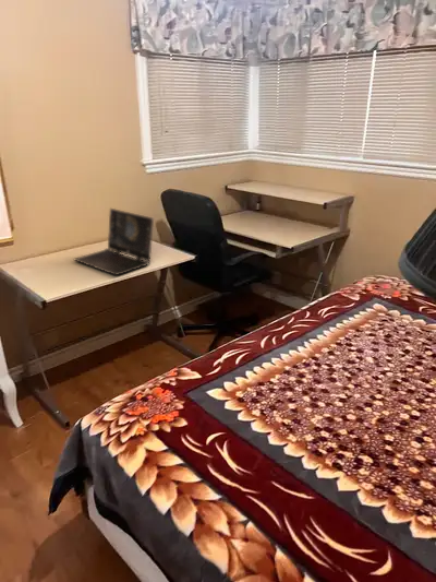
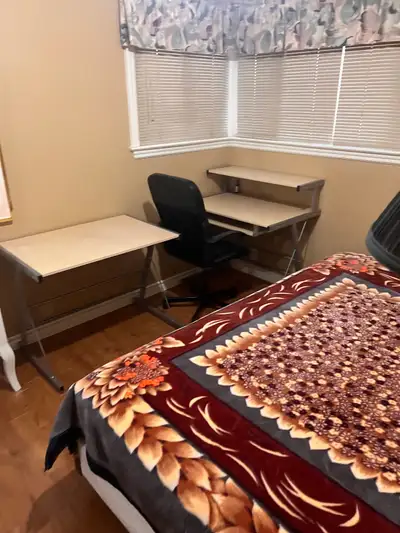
- laptop (112, 240)
